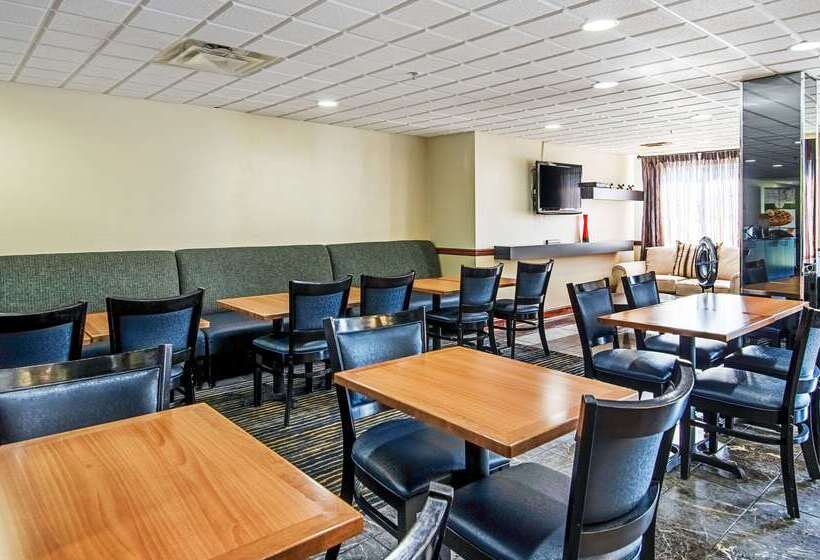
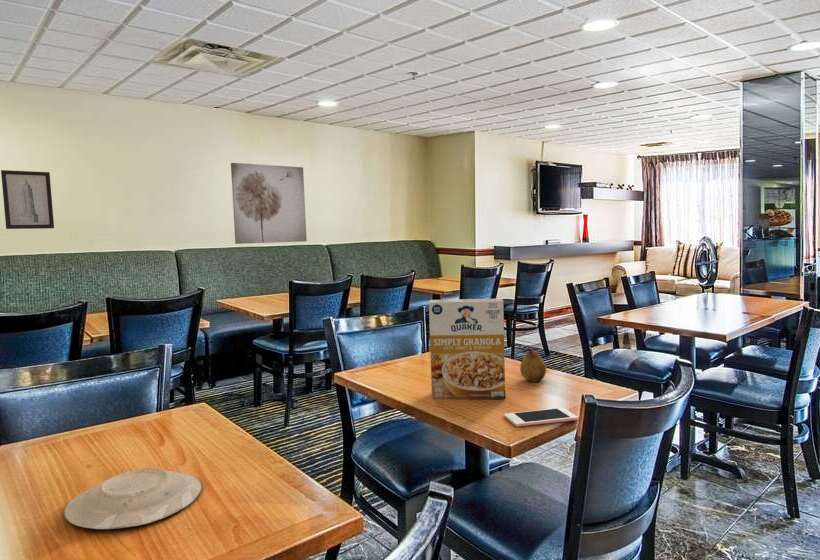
+ wall art (28, 200)
+ cereal box (467, 348)
+ fruit (533, 362)
+ plate (135, 489)
+ wall art (270, 204)
+ cell phone (540, 416)
